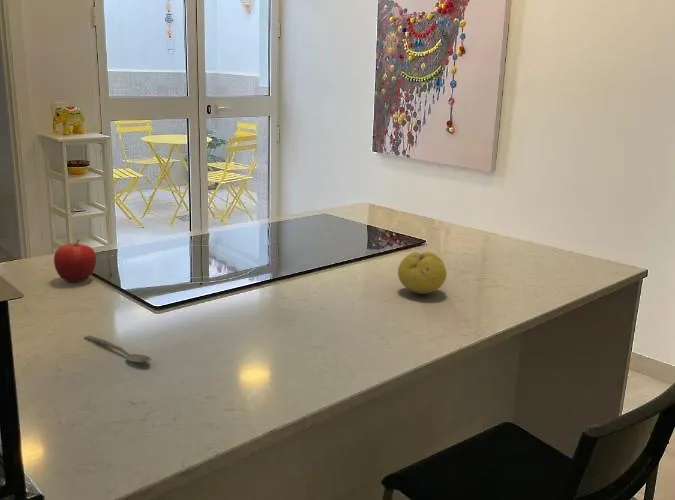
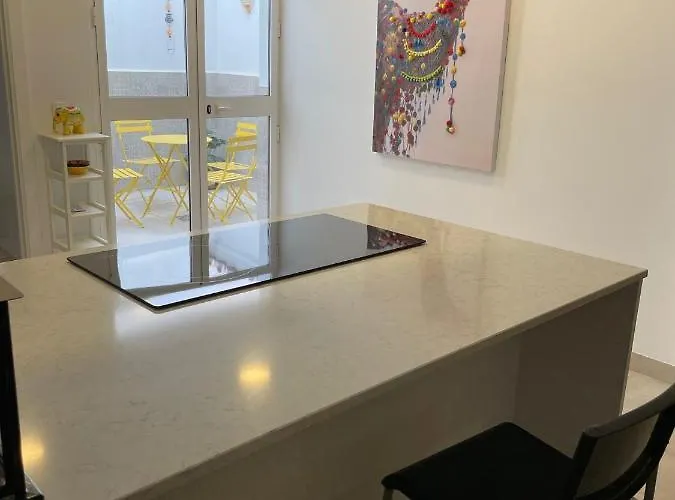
- fruit (75, 260)
- spoon (116, 348)
- fruit (423, 273)
